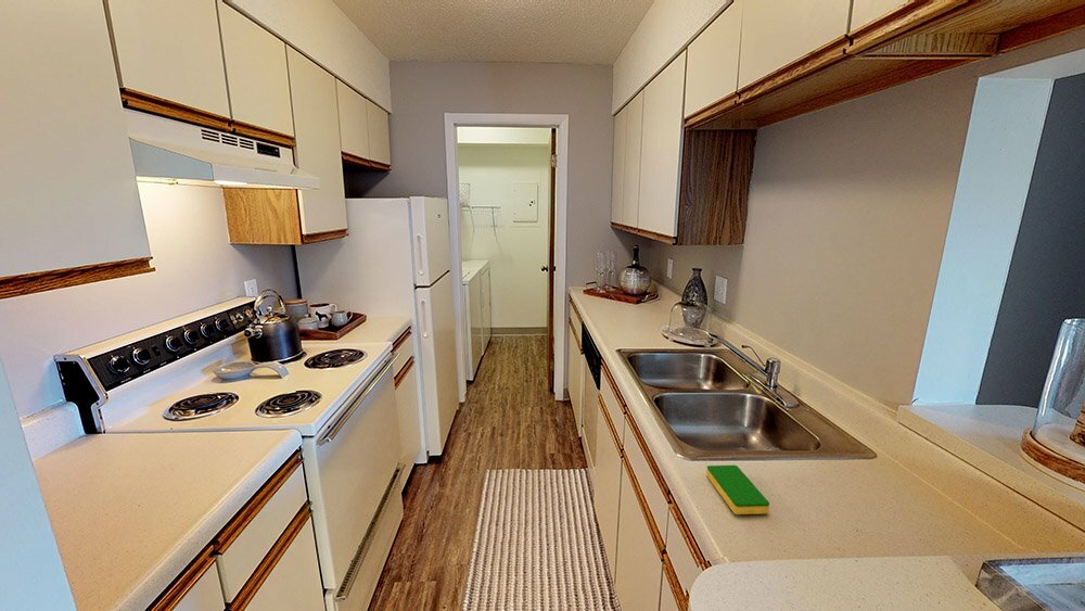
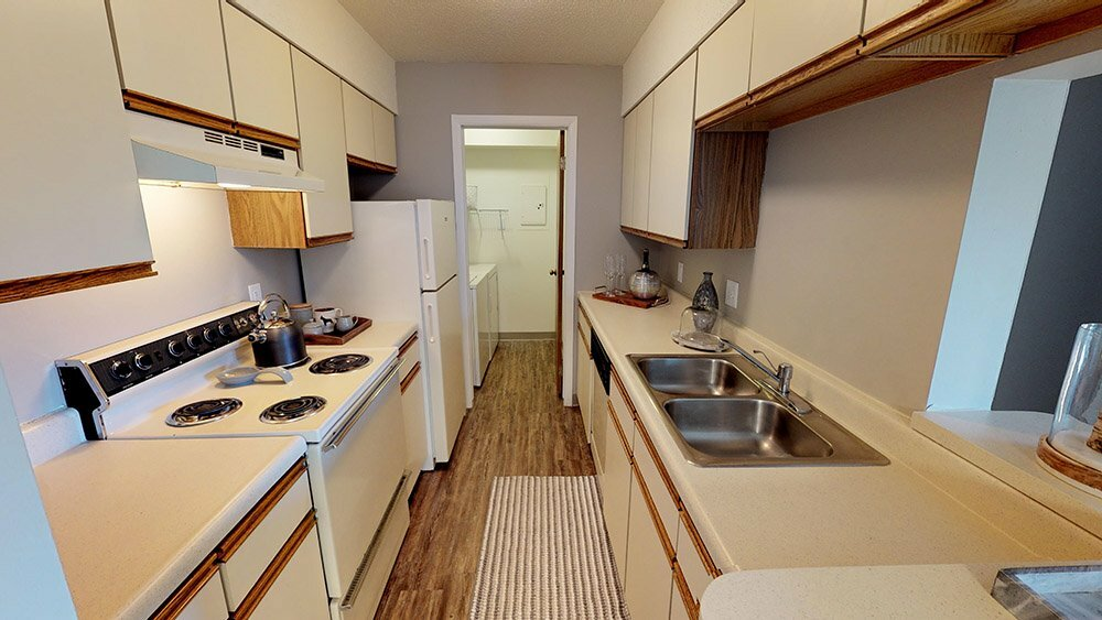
- dish sponge (736, 487)
